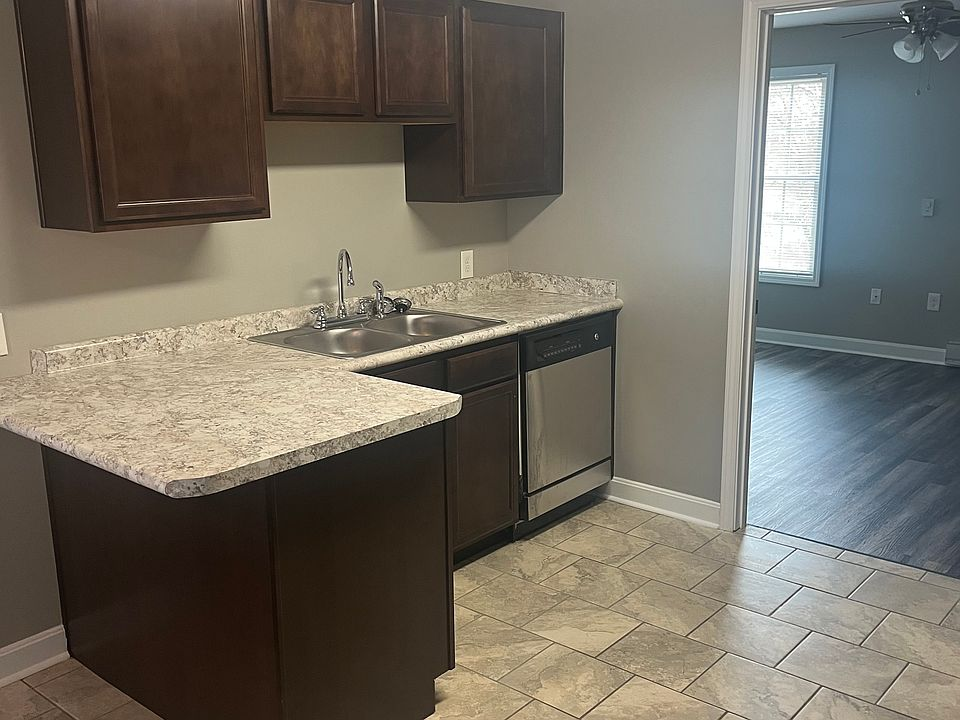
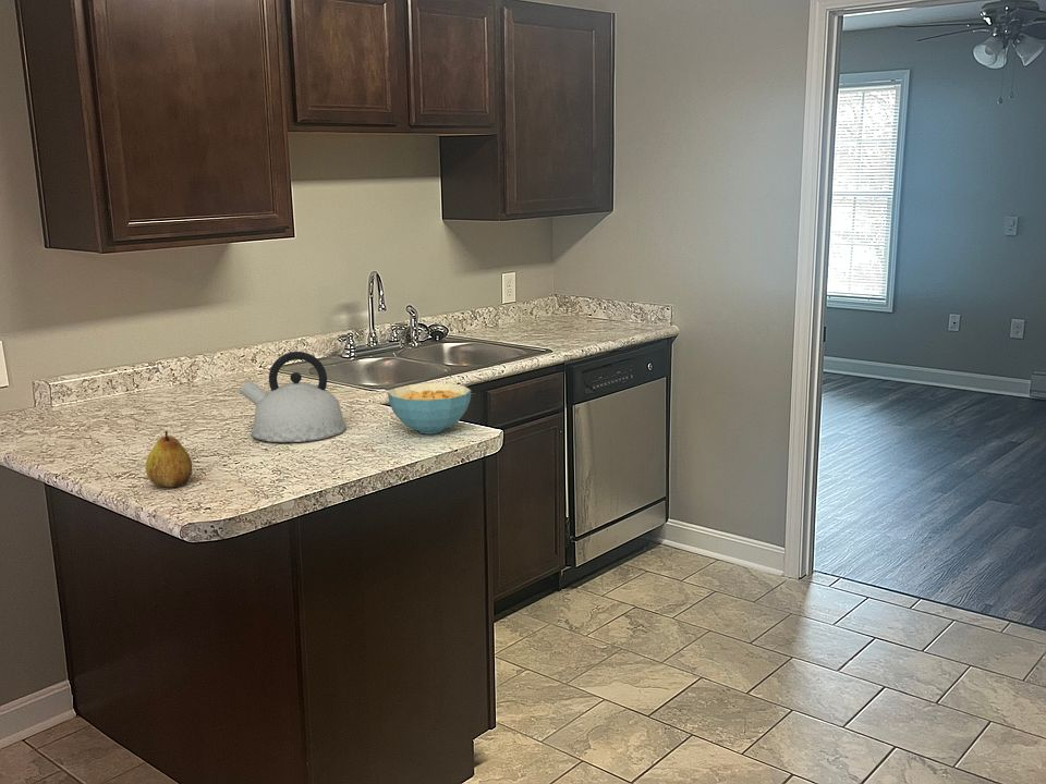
+ kettle (292, 391)
+ fruit (168, 456)
+ cereal bowl (429, 411)
